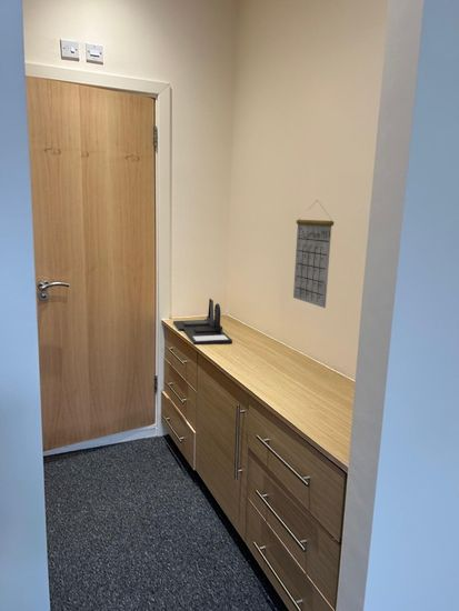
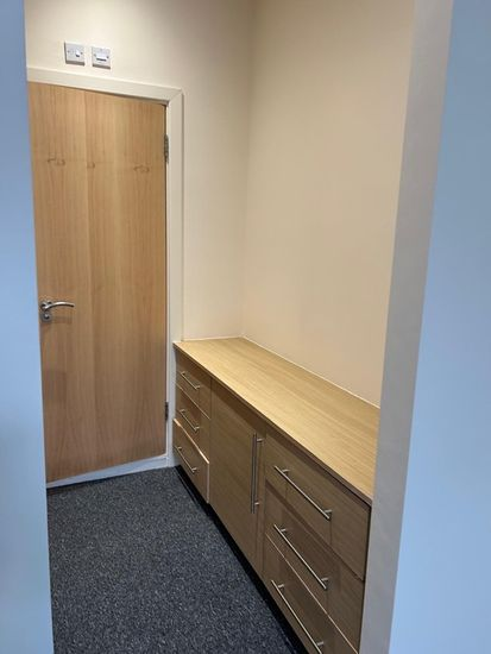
- desk organizer (204, 319)
- calendar (311, 252)
